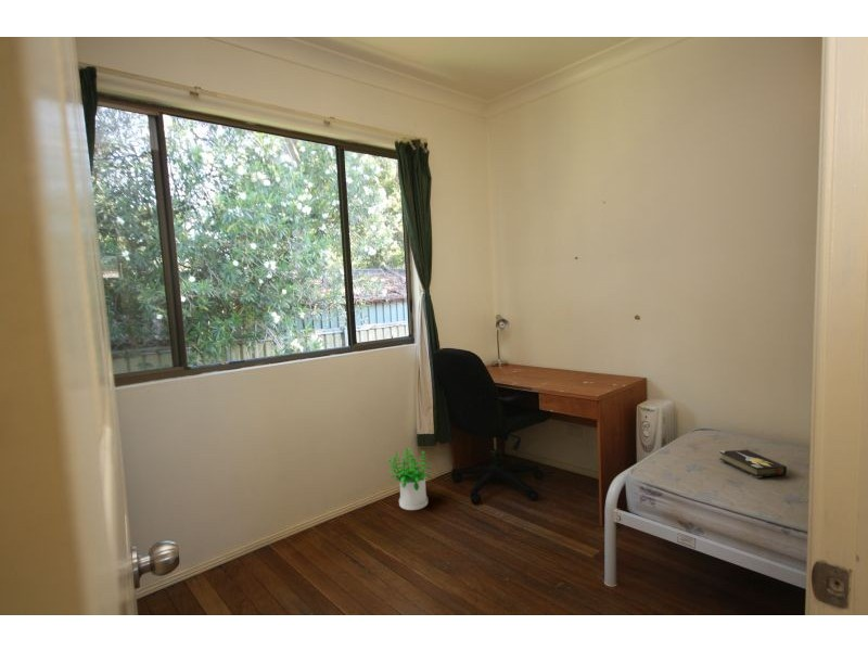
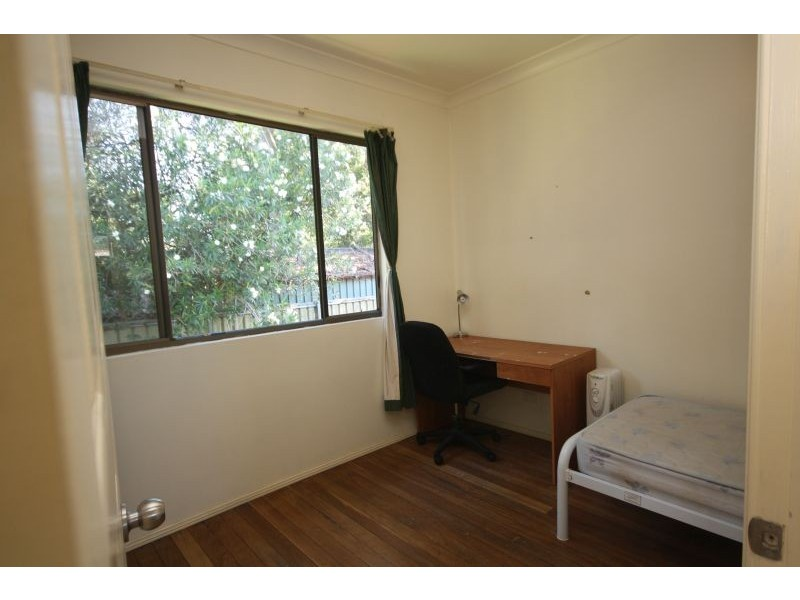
- potted plant (409, 477)
- hardback book (751, 461)
